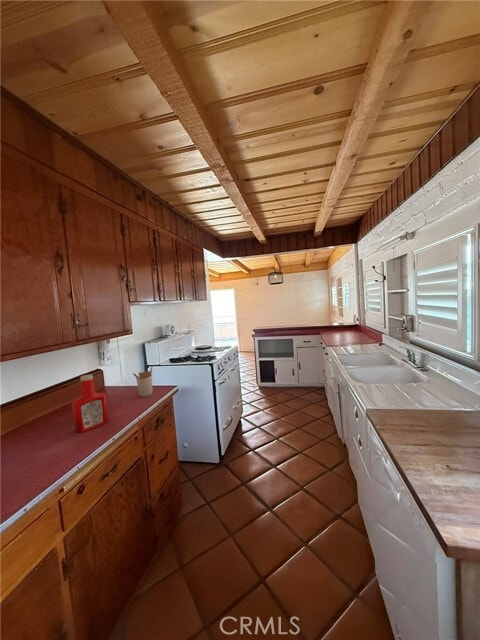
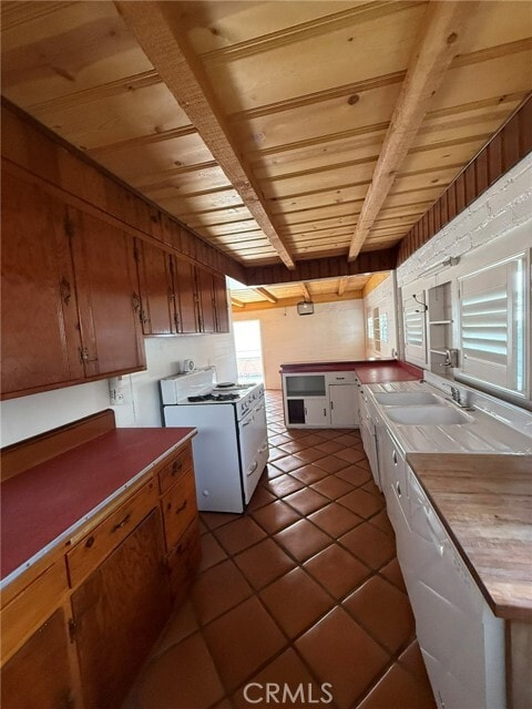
- utensil holder (145, 381)
- soap bottle (89, 401)
